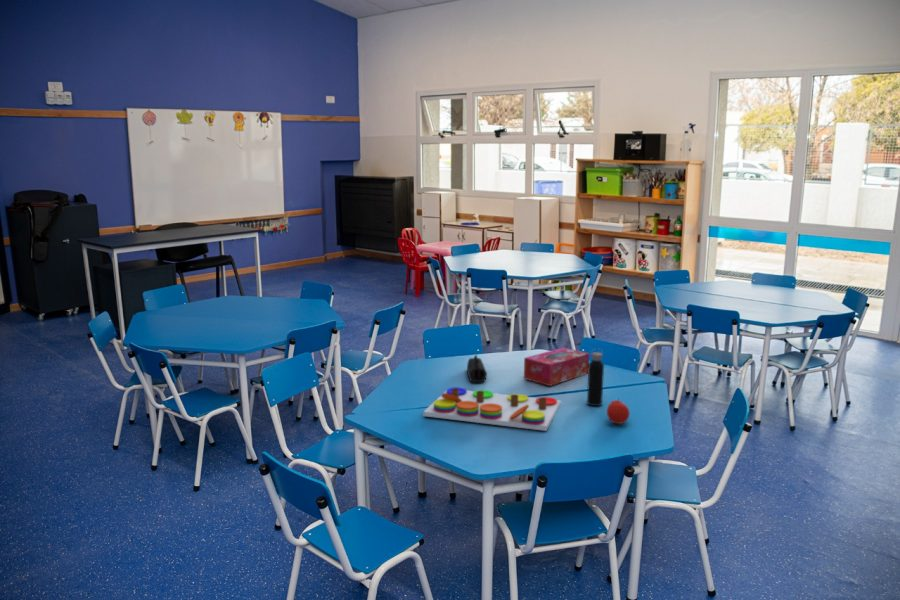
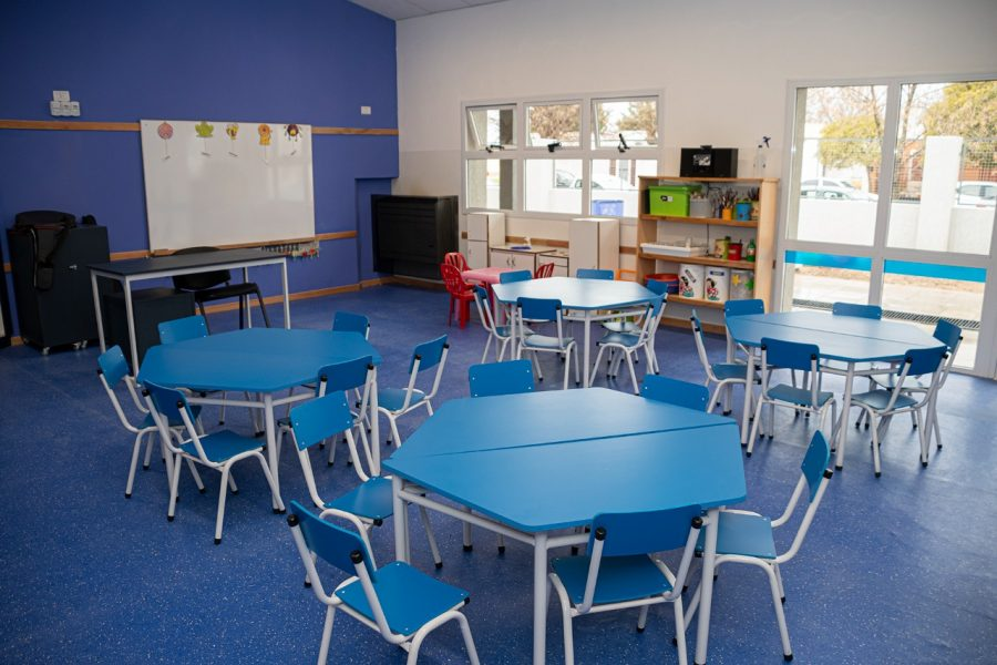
- pencil case (476, 365)
- board game (493, 401)
- tissue box (556, 365)
- fruit (618, 410)
- water bottle (595, 376)
